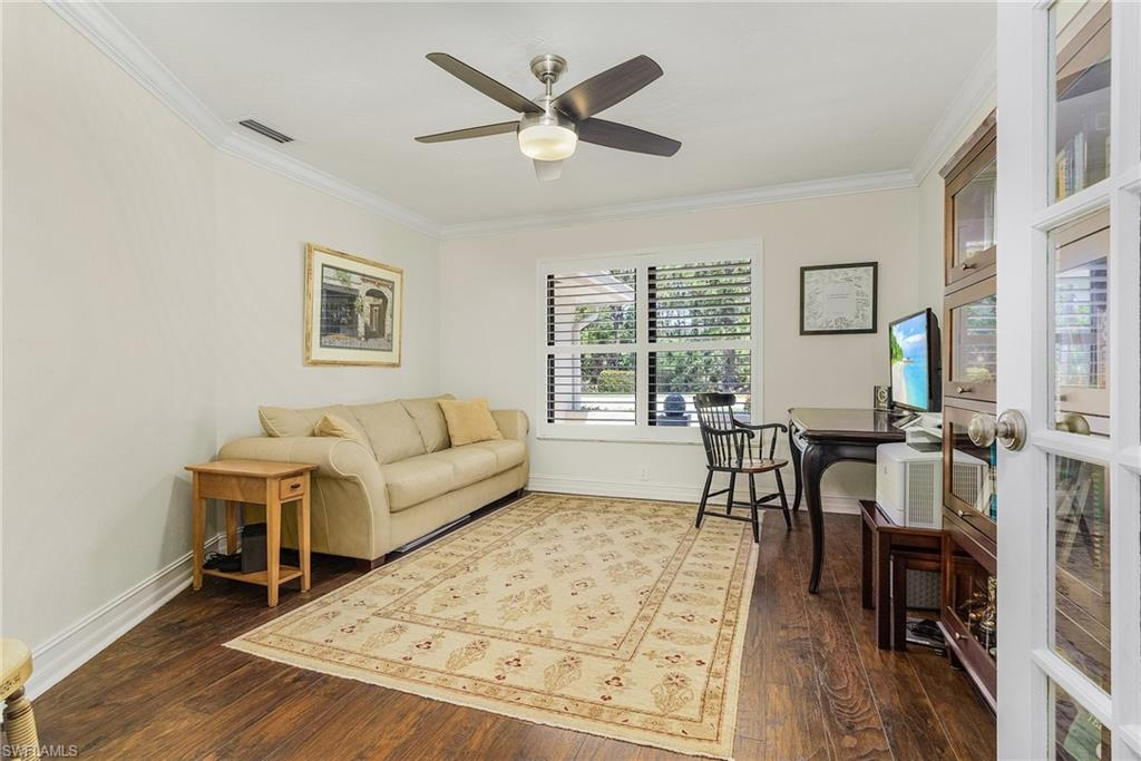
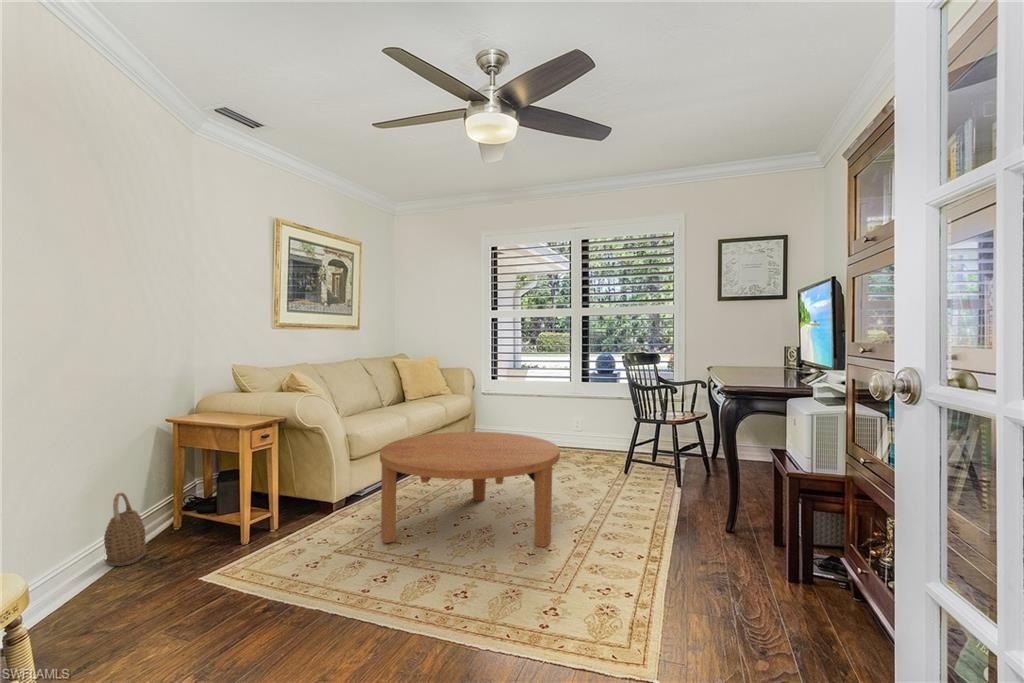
+ coffee table (473, 486)
+ basket (125, 525)
